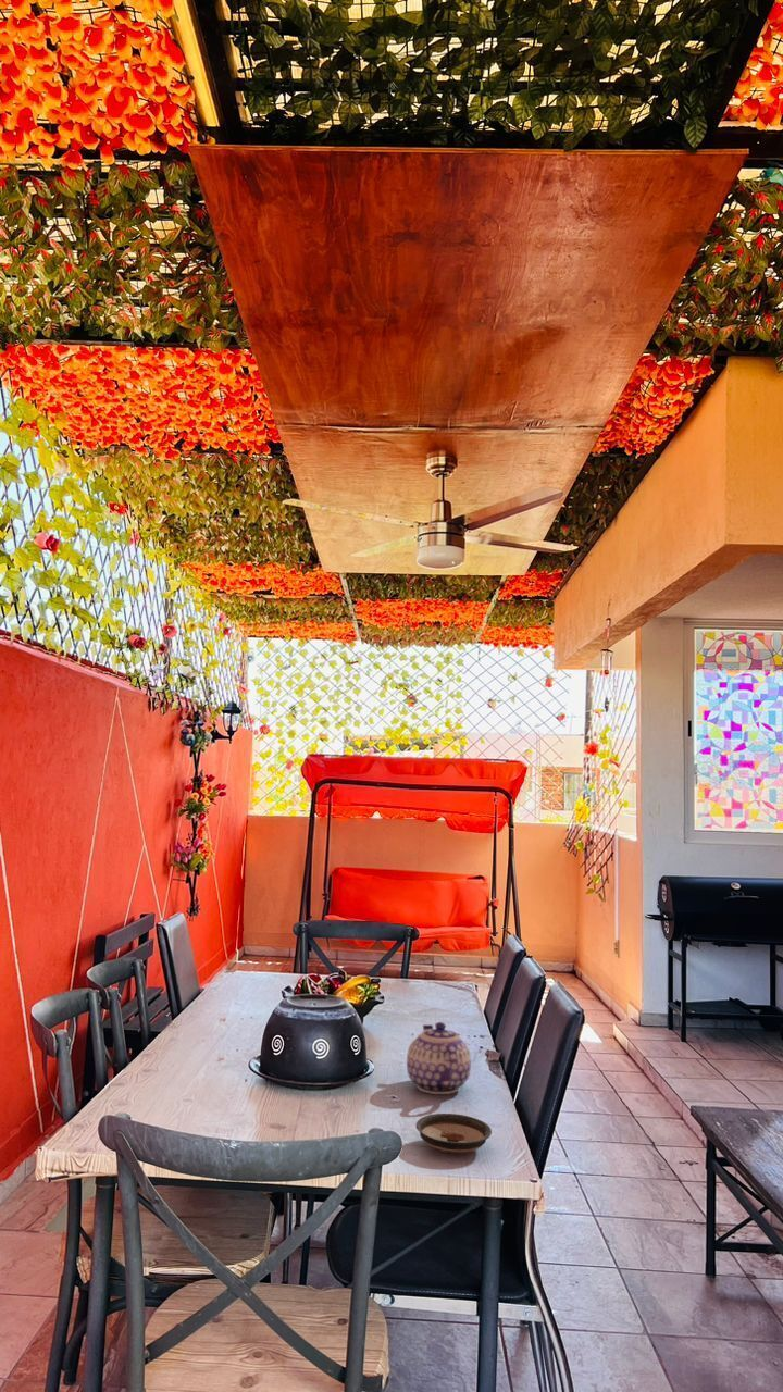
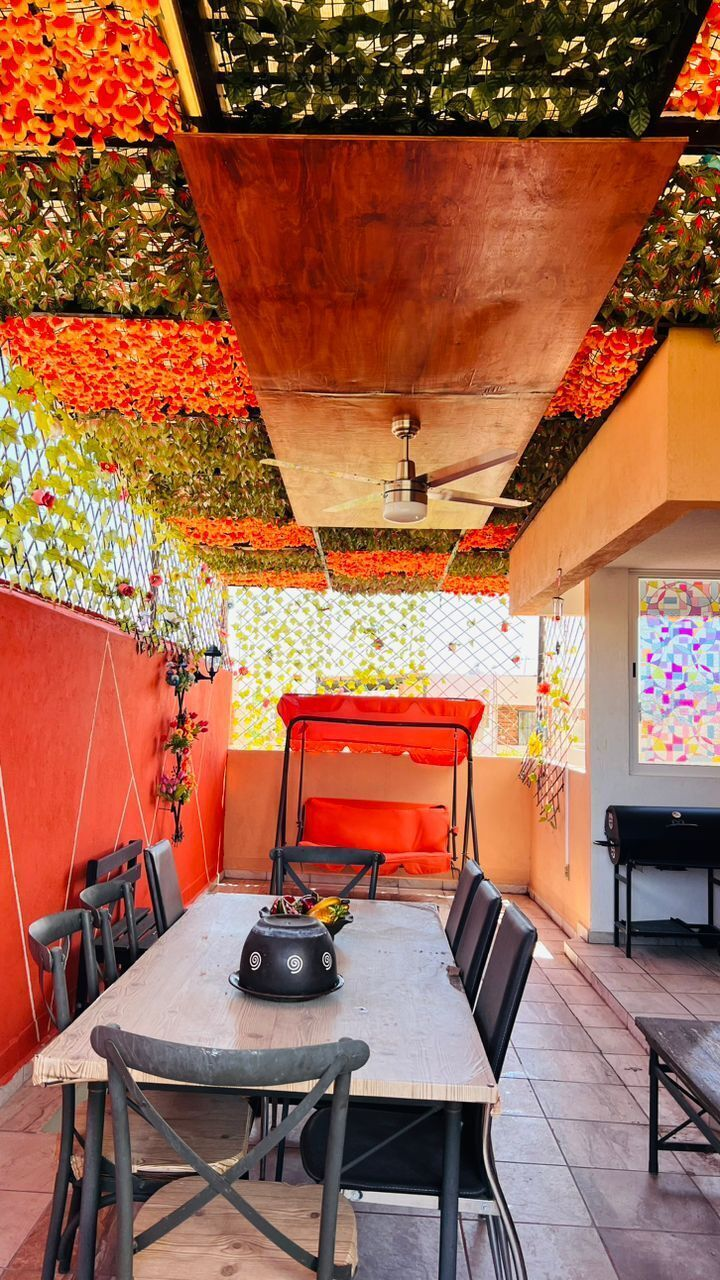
- teapot (438, 1054)
- saucer (452, 1136)
